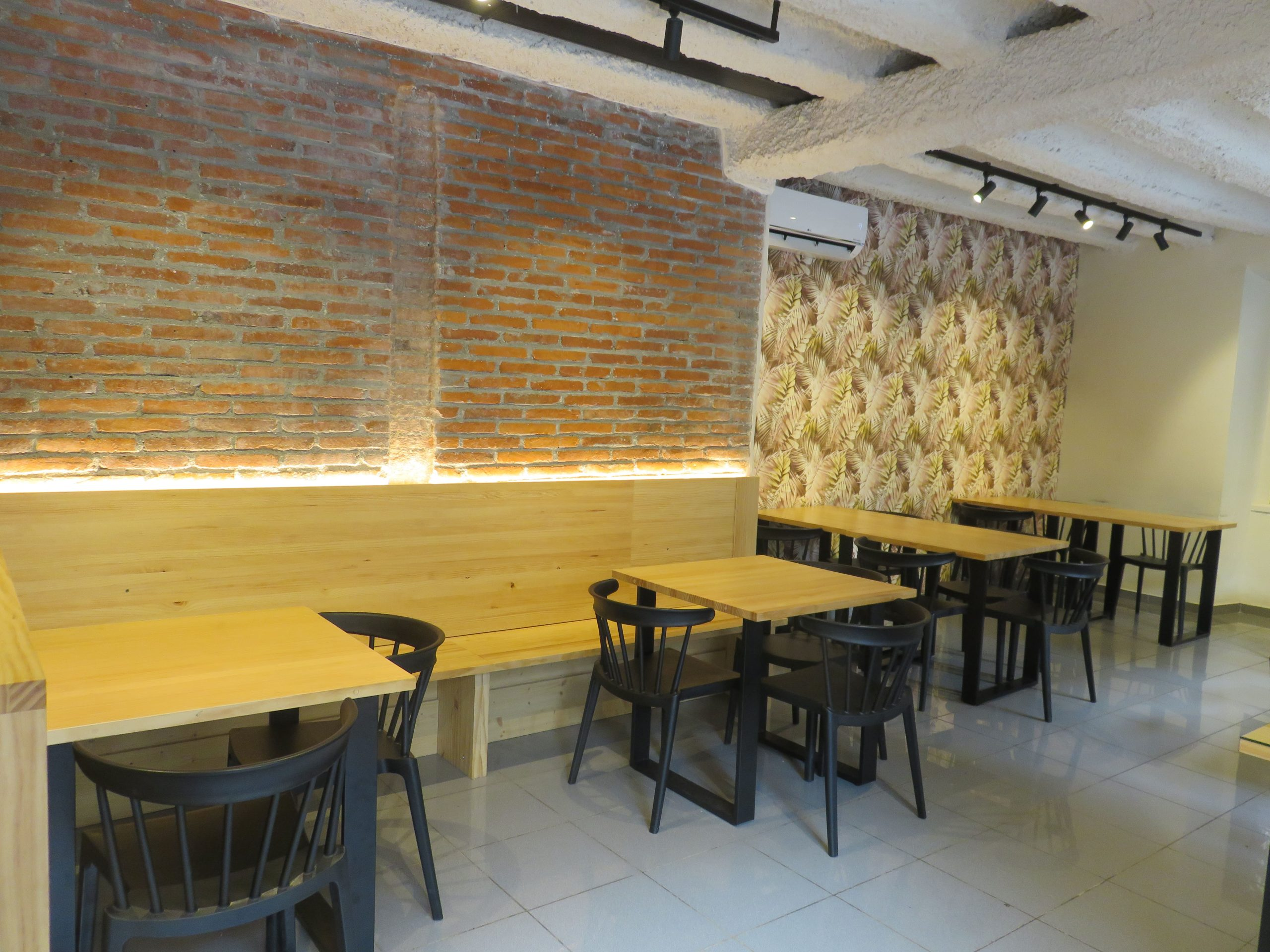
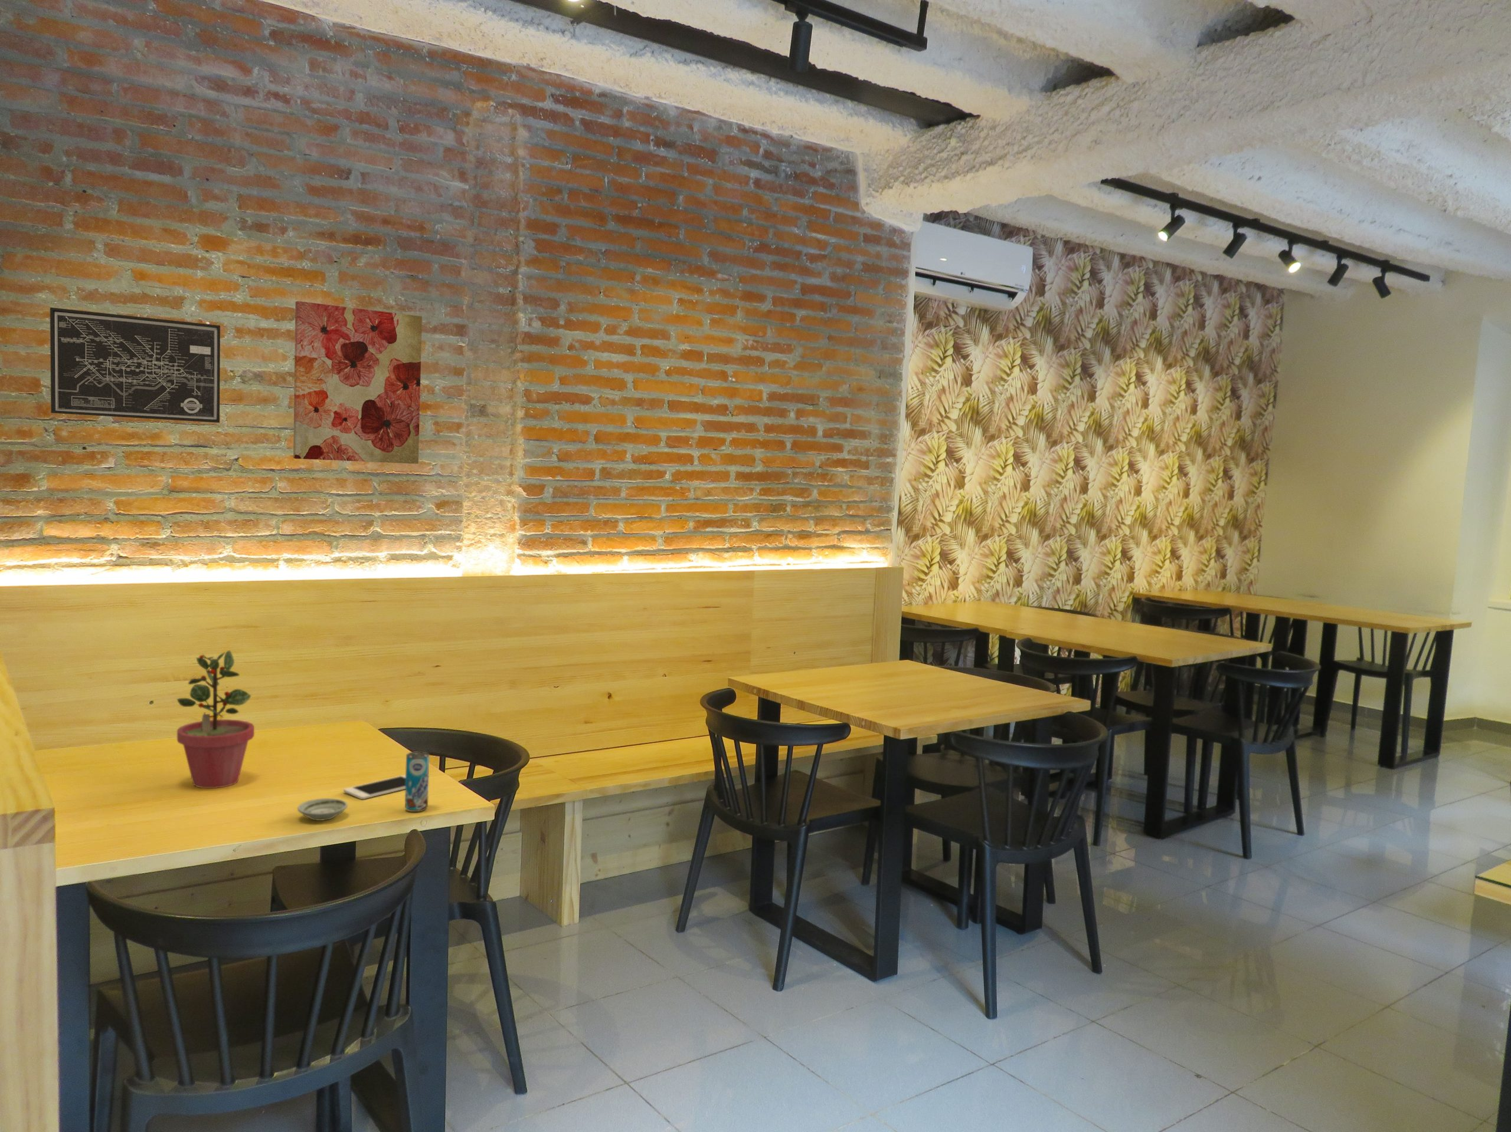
+ wall art (359, 385)
+ wall art (138, 367)
+ potted plant (217, 717)
+ cell phone (384, 786)
+ beverage can (416, 781)
+ saucer (322, 811)
